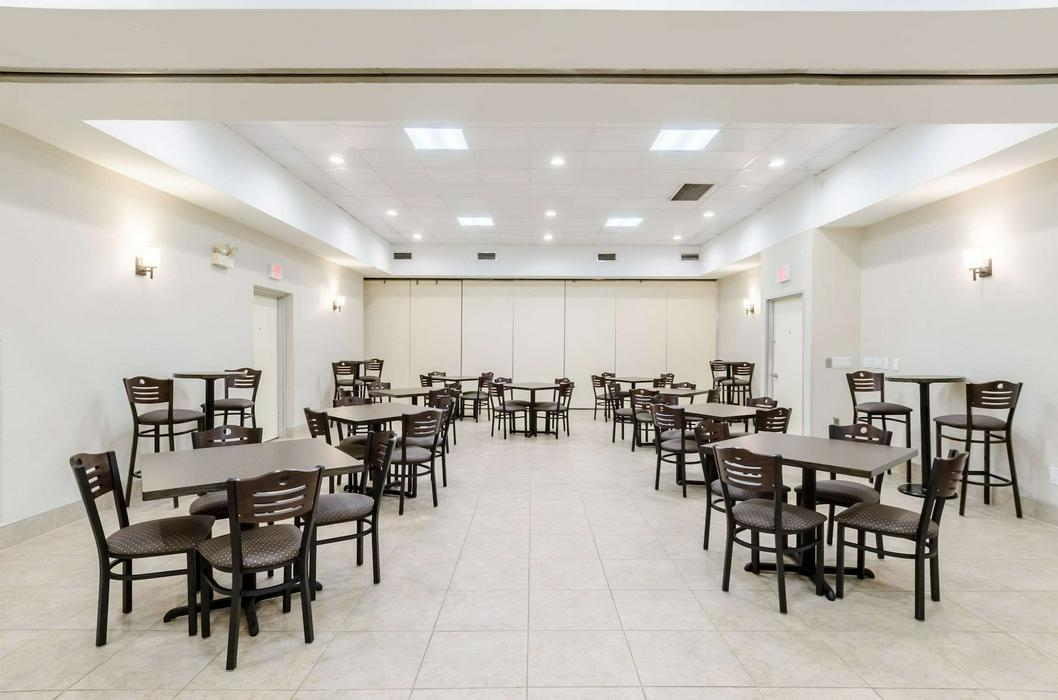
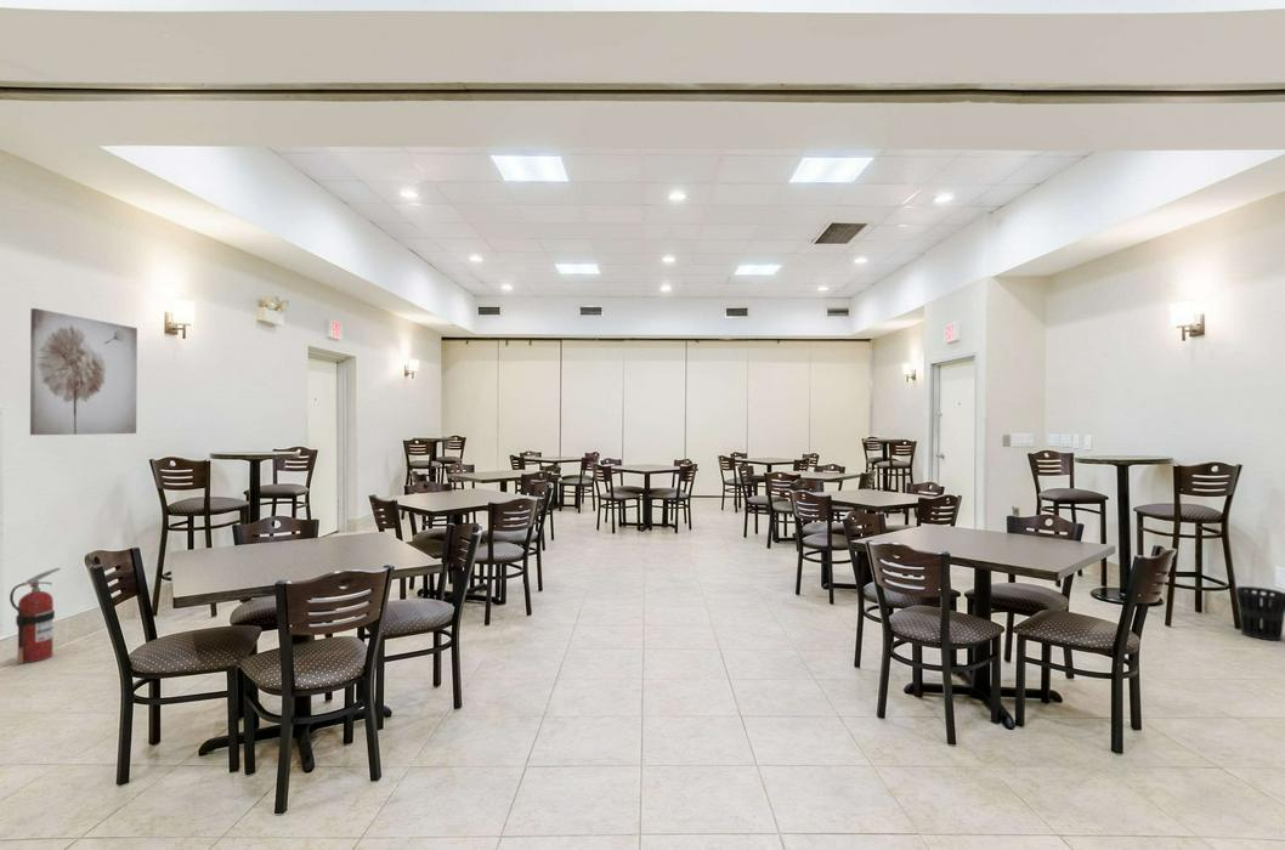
+ fire extinguisher (34, 616)
+ wall art (87, 376)
+ wastebasket (1261, 613)
